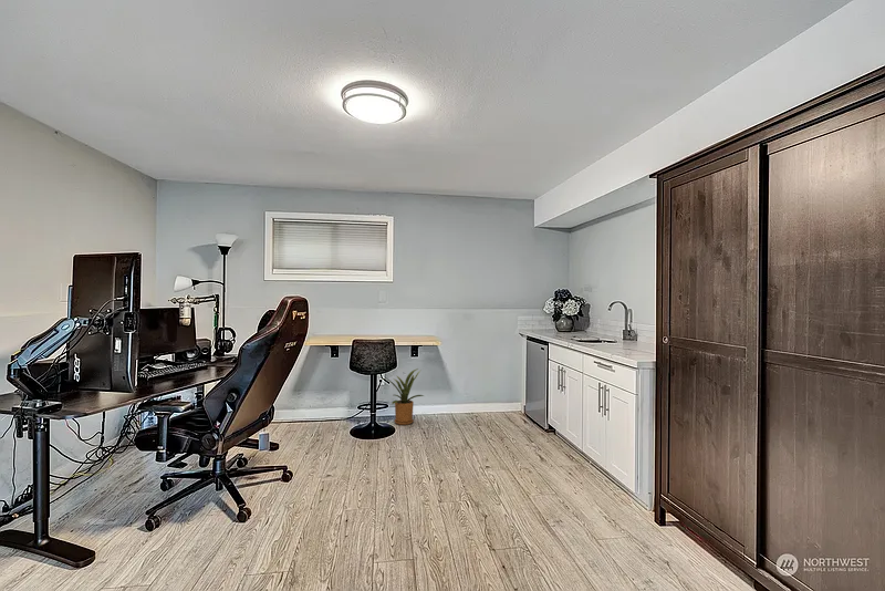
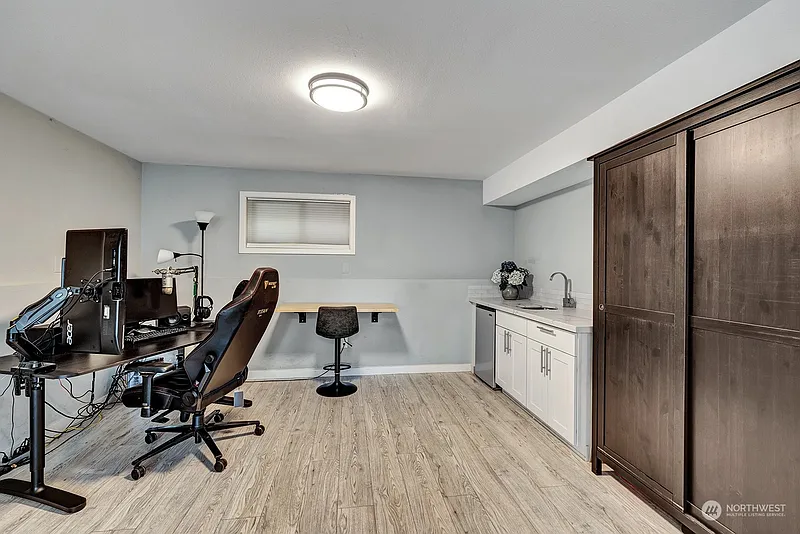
- house plant (403, 395)
